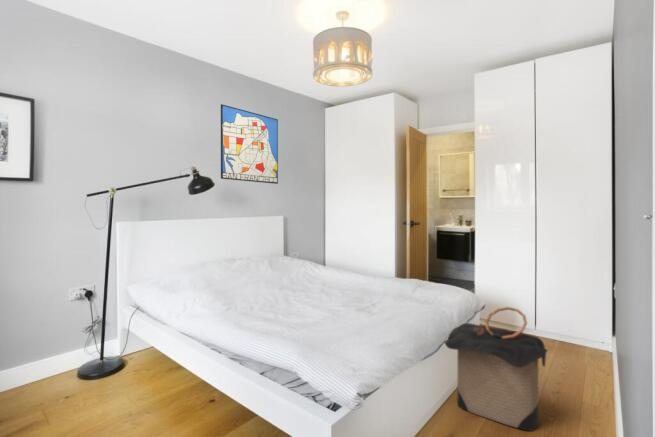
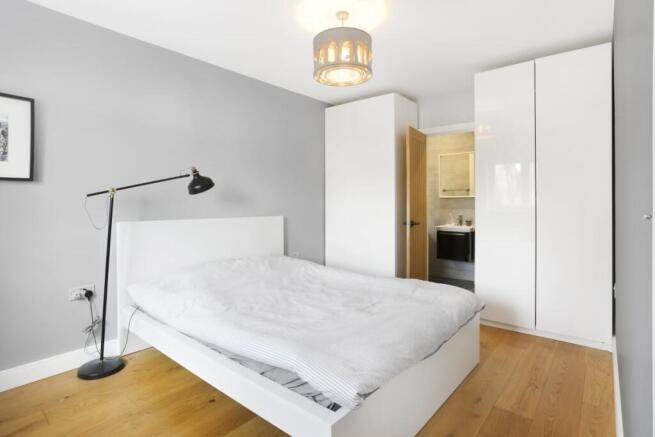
- wall art (251, 146)
- laundry hamper (493, 360)
